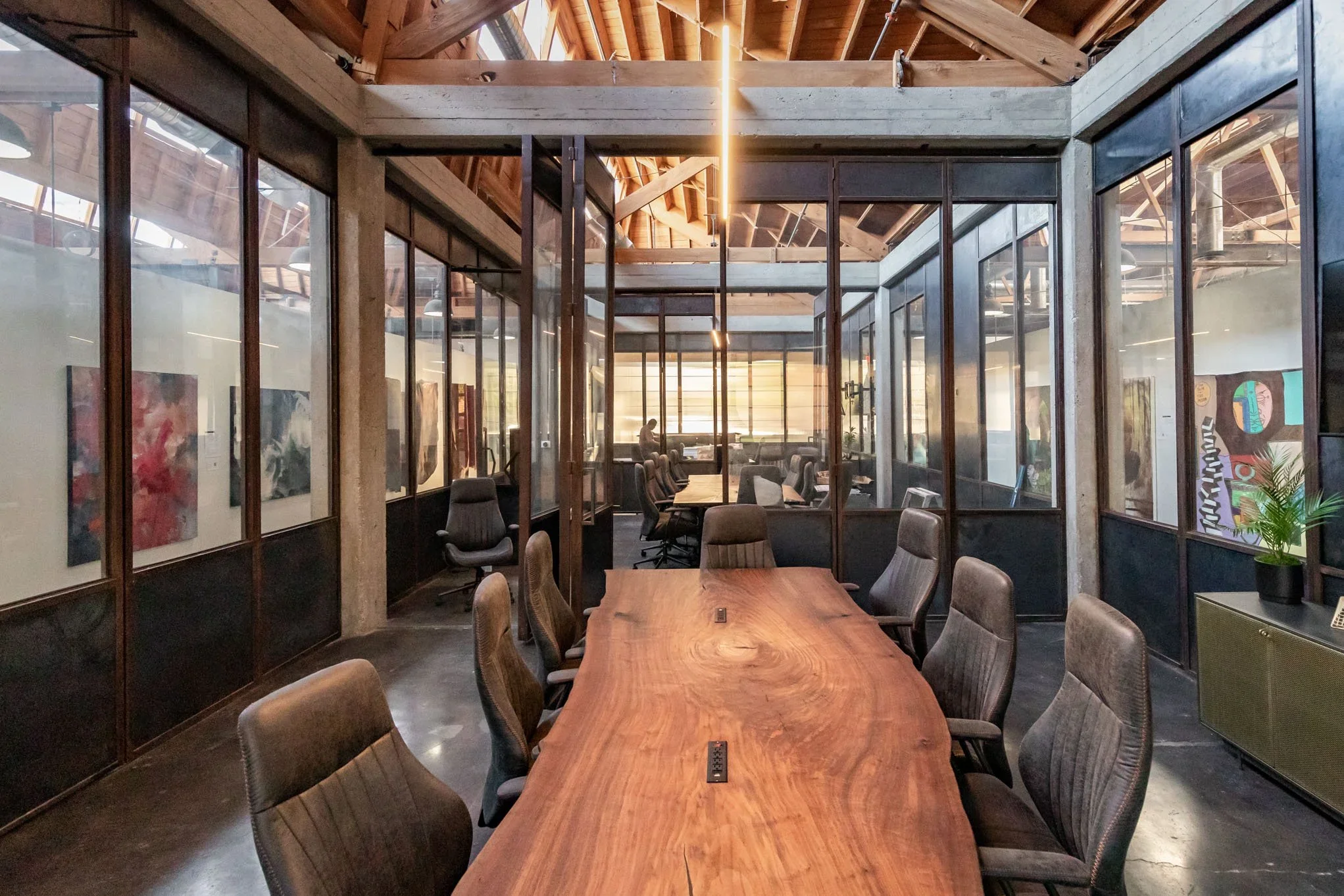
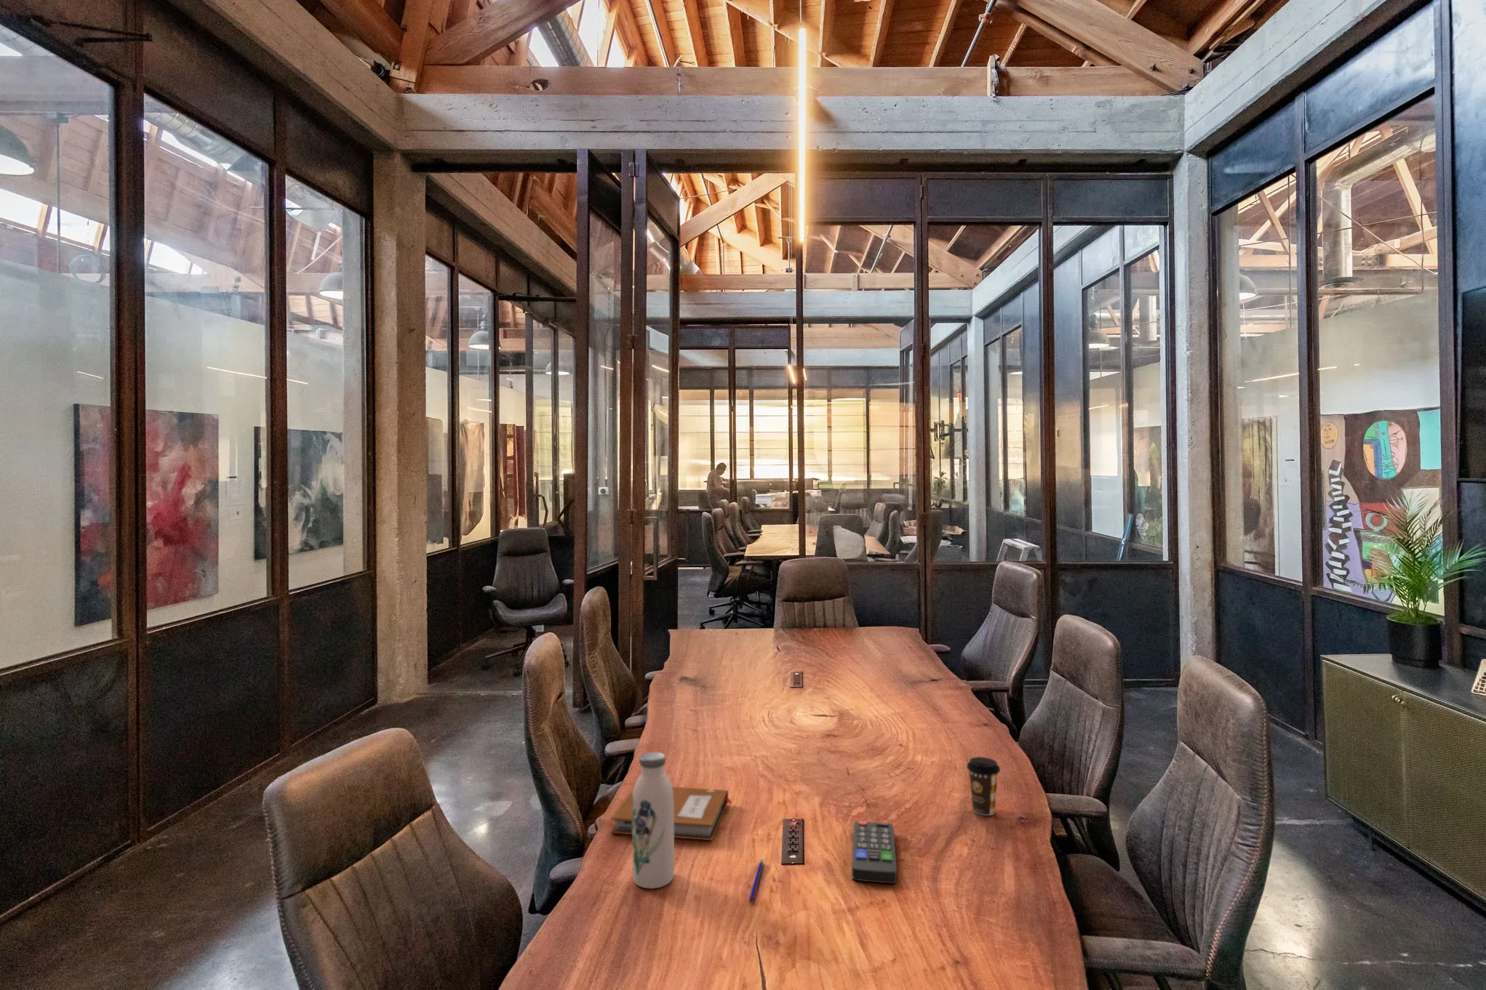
+ notebook (674, 810)
+ coffee cup (983, 786)
+ pen (756, 880)
+ remote control (873, 849)
+ water bottle (652, 817)
